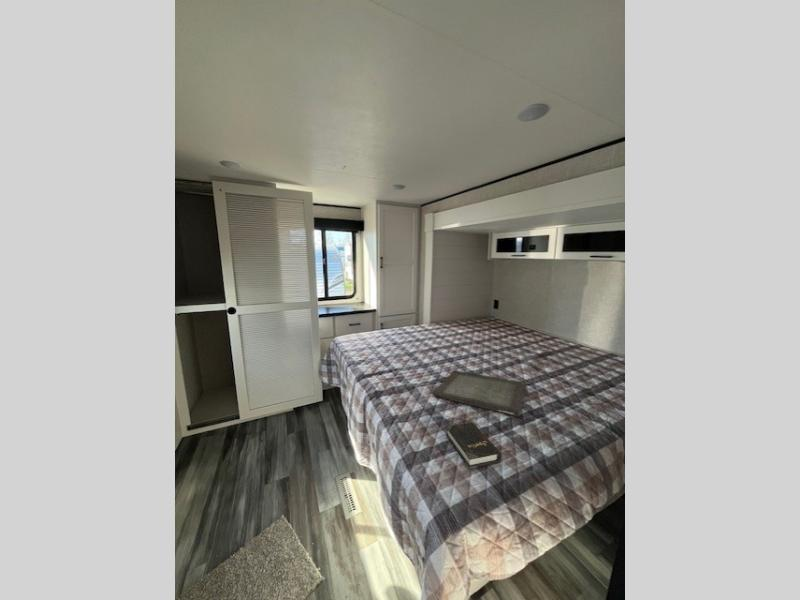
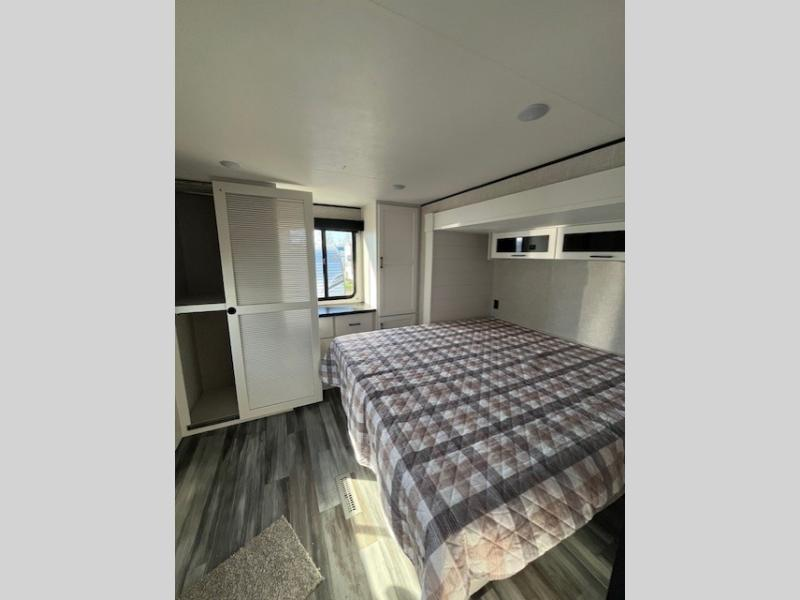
- serving tray (481, 388)
- hardback book (471, 443)
